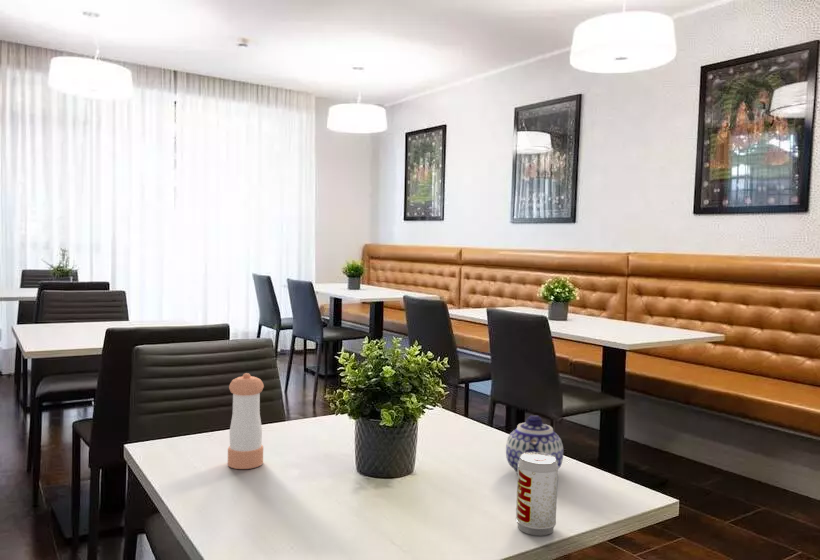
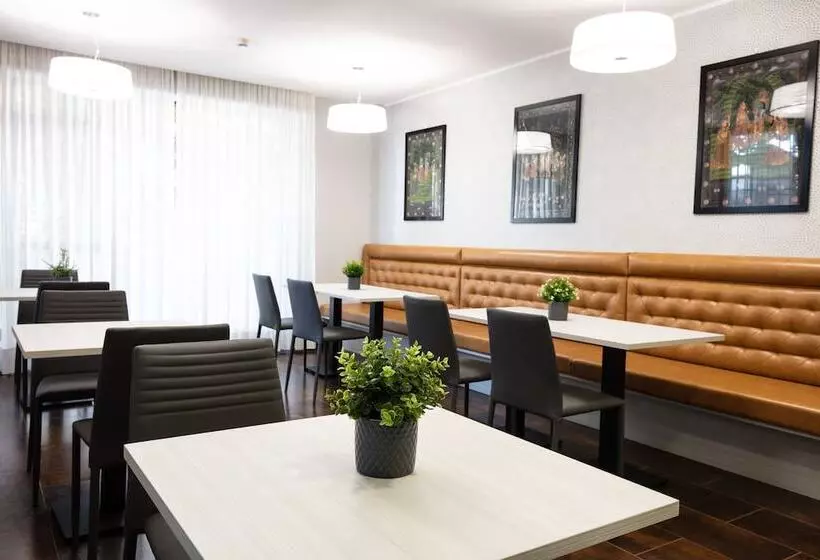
- teapot (534, 444)
- pepper shaker (246, 418)
- beverage can (536, 493)
